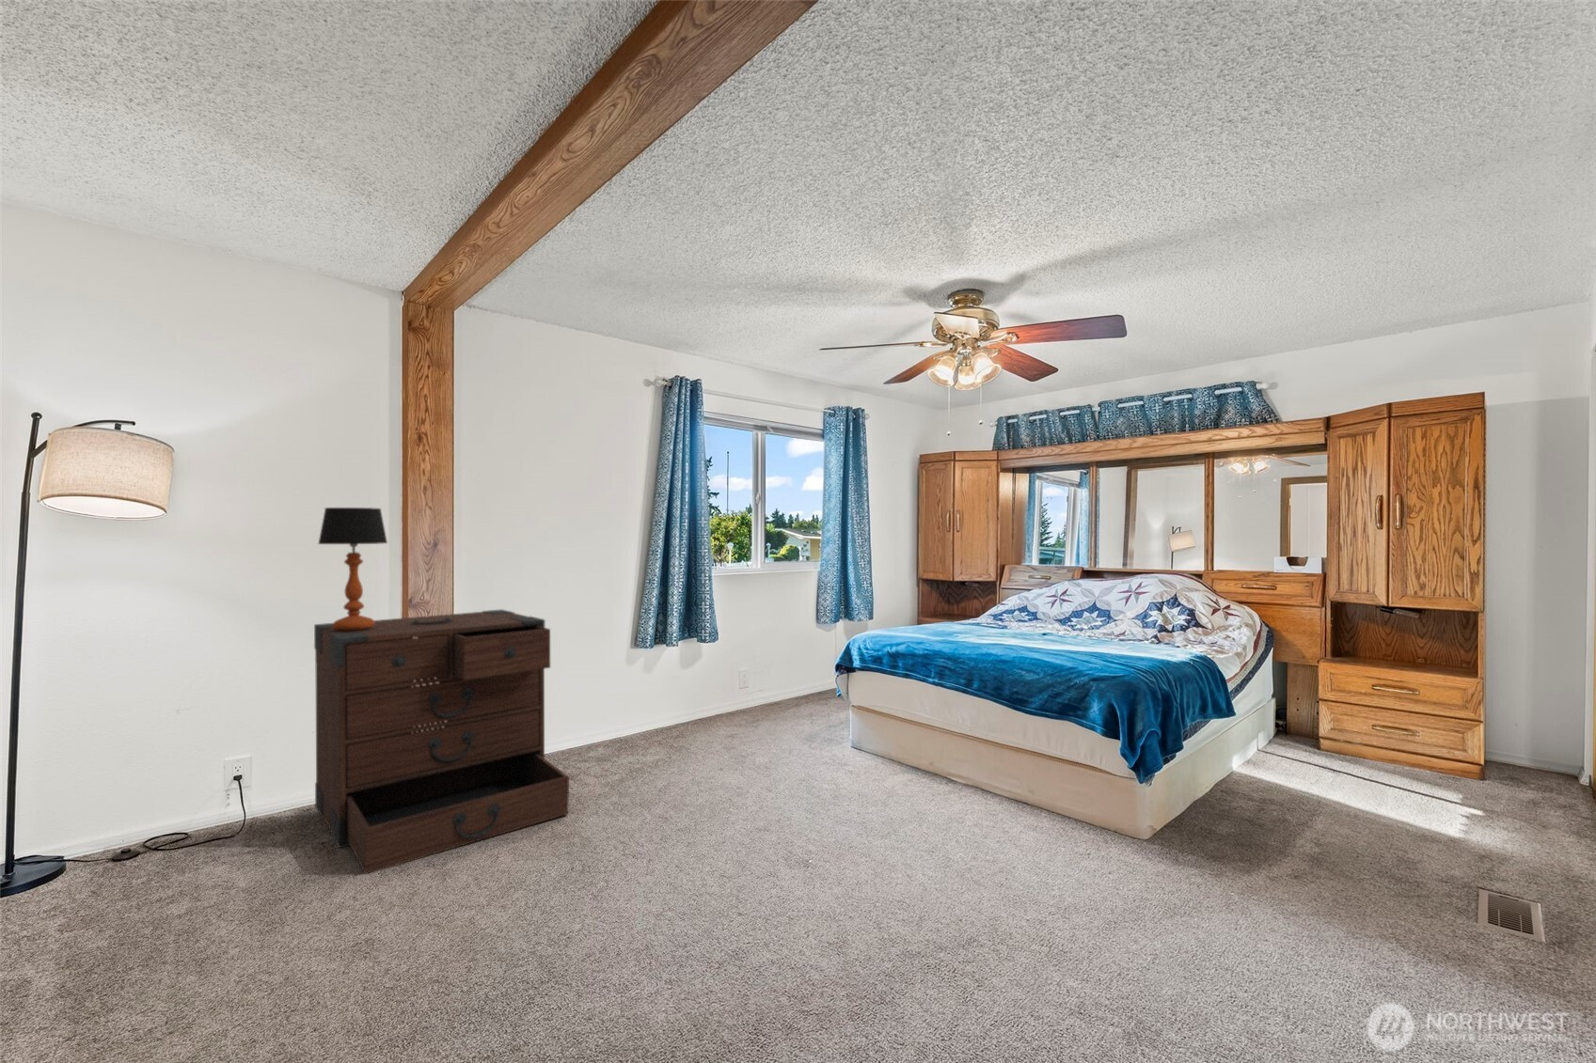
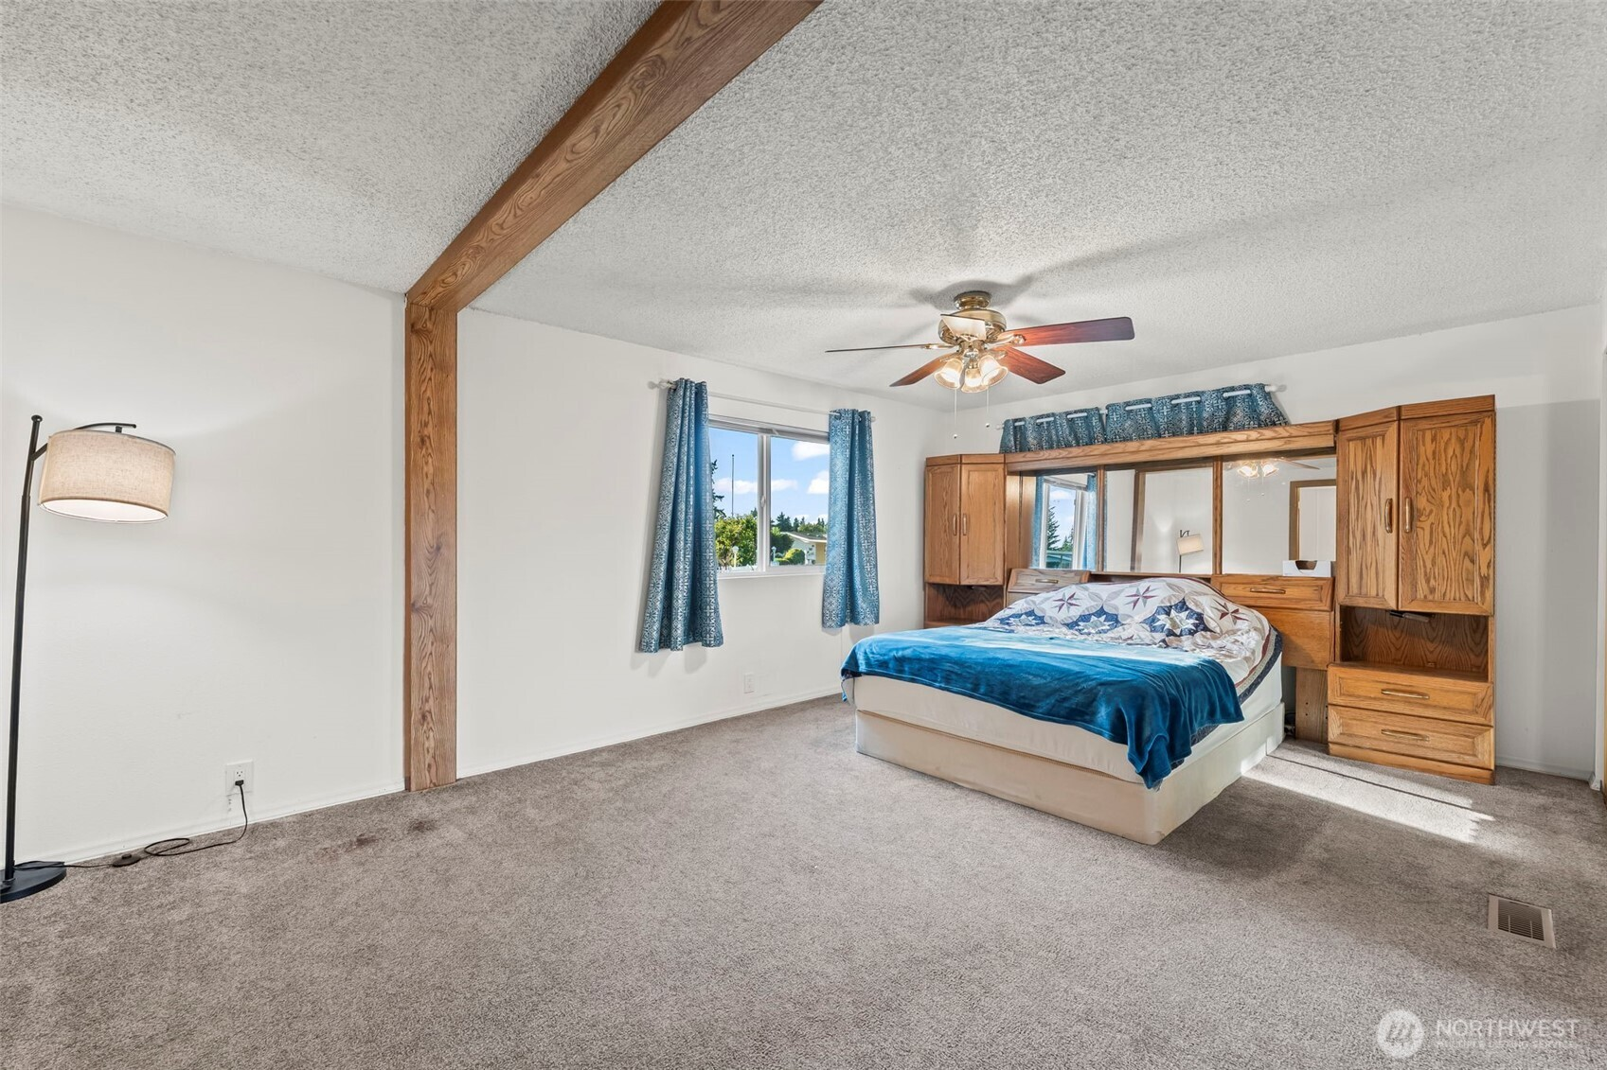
- dresser (444, 717)
- table lamp (354, 568)
